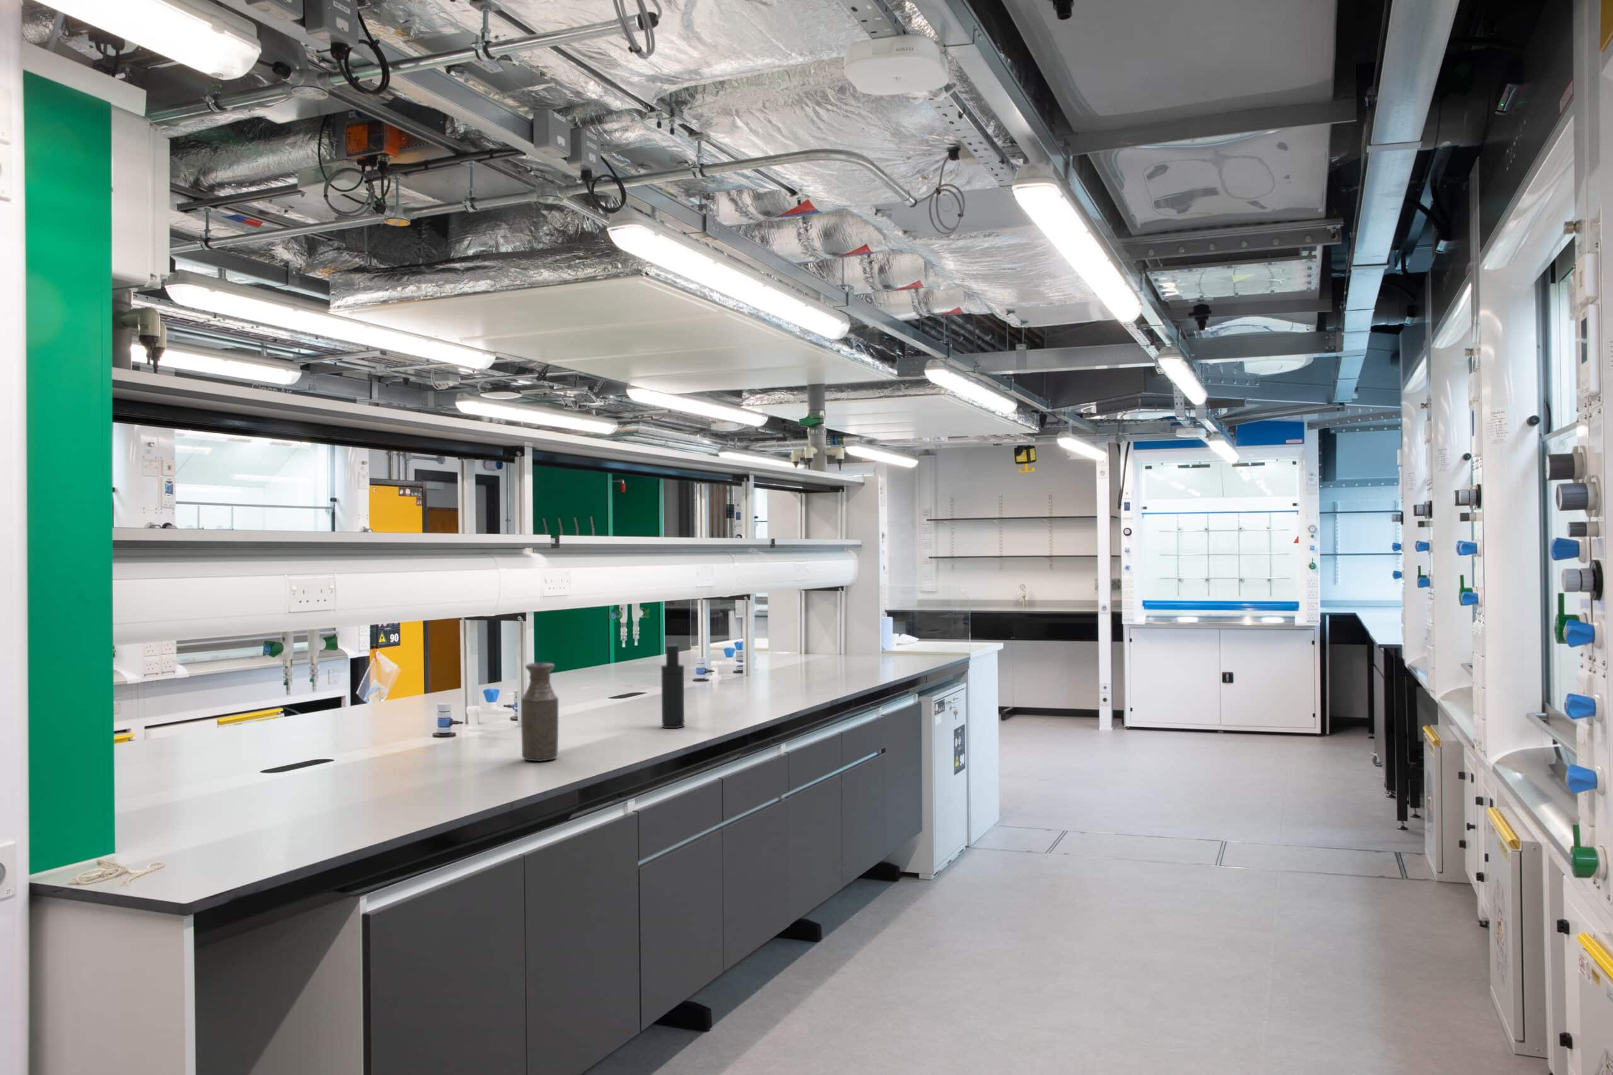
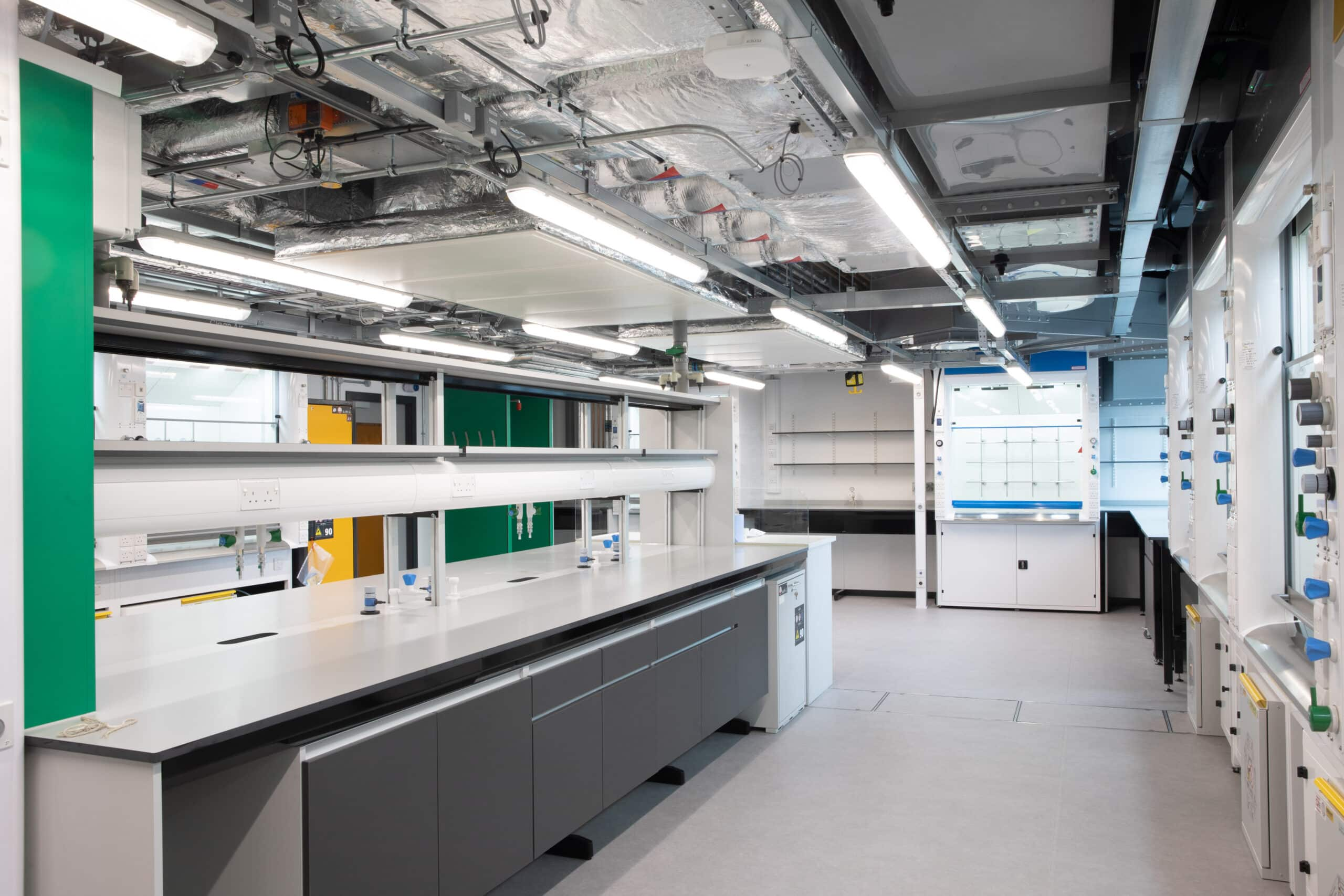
- atomizer (672, 685)
- bottle (539, 711)
